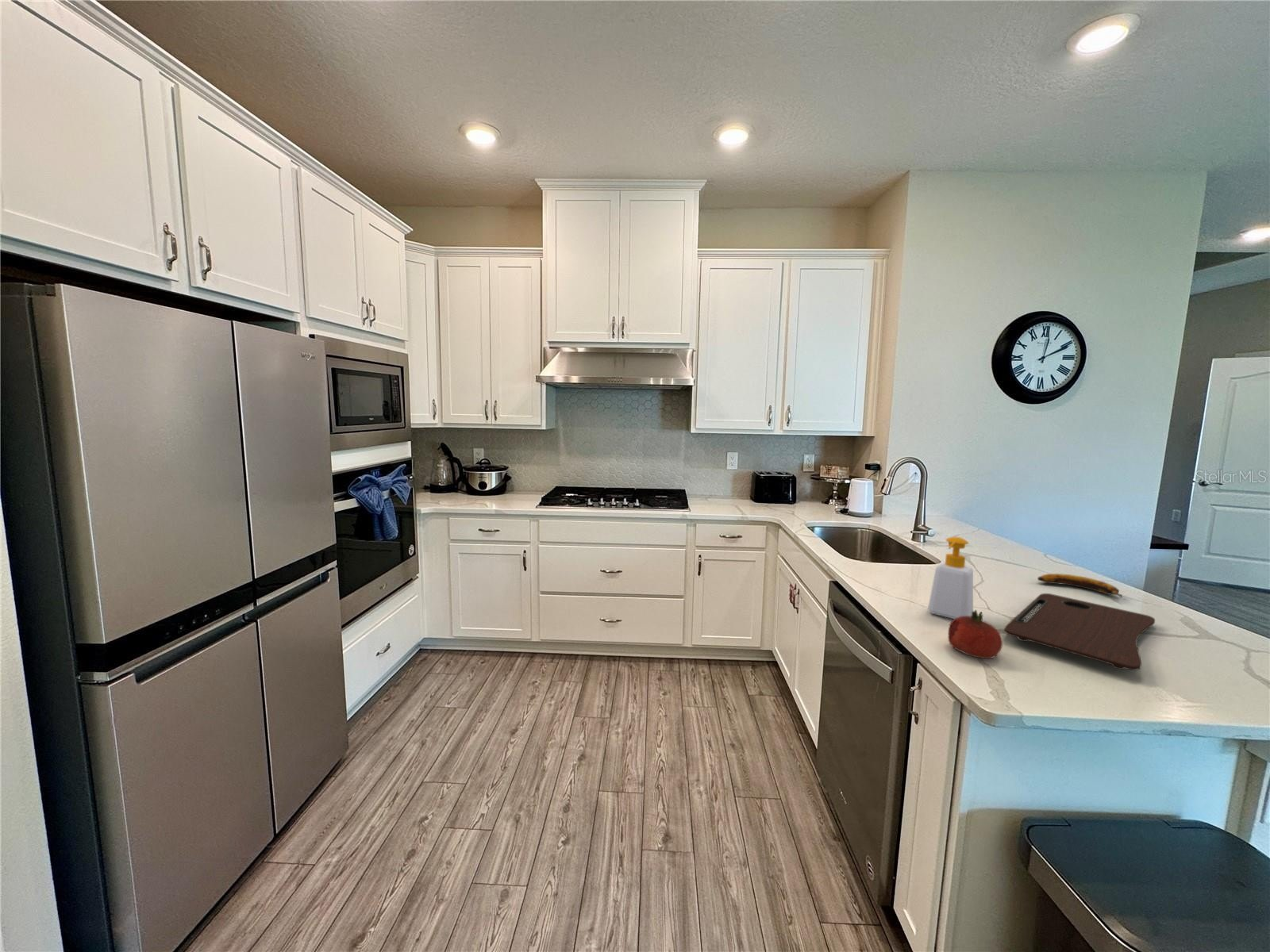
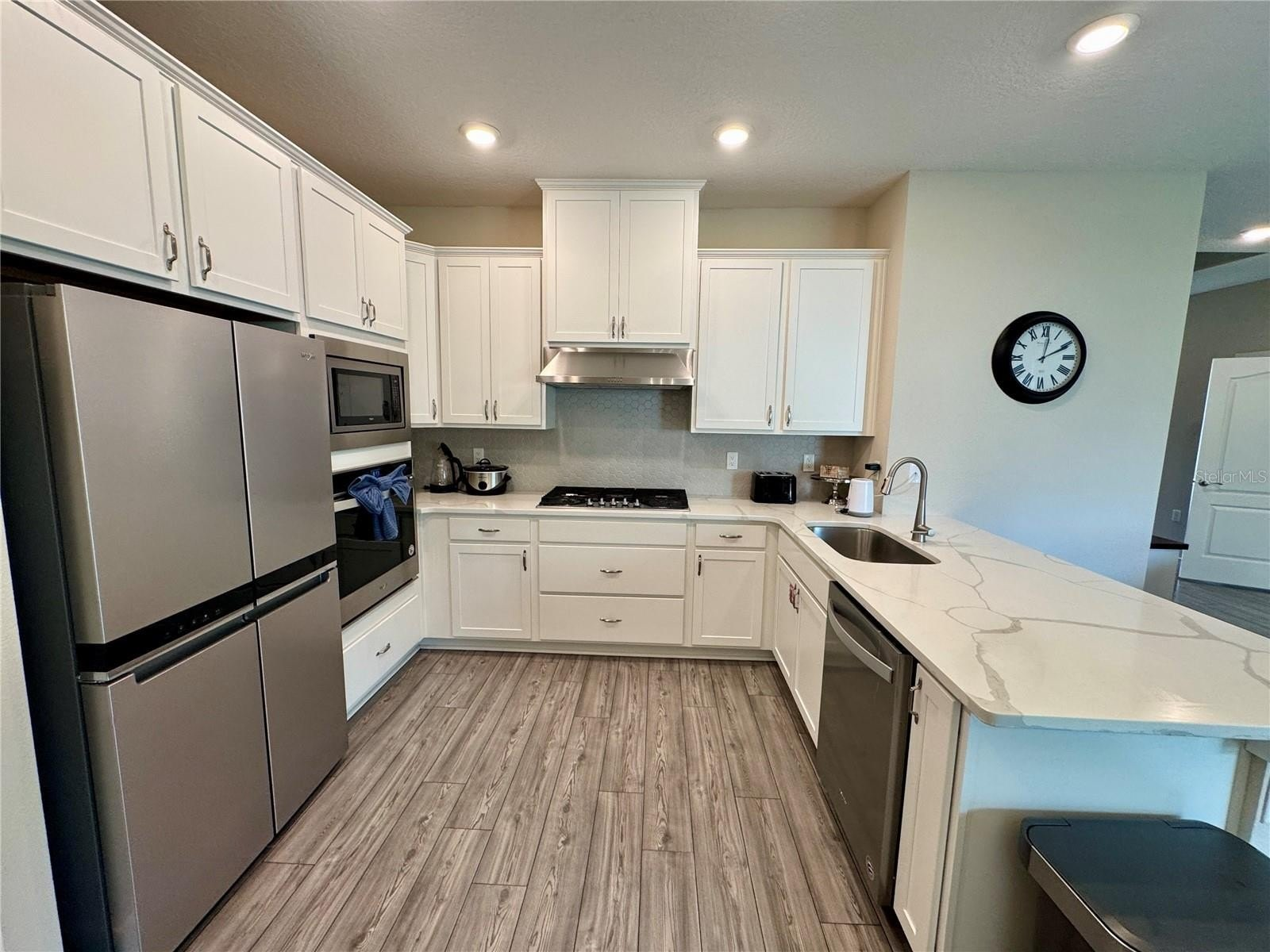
- cutting board (1081, 627)
- banana (1079, 584)
- fruit (974, 631)
- soap bottle (952, 578)
